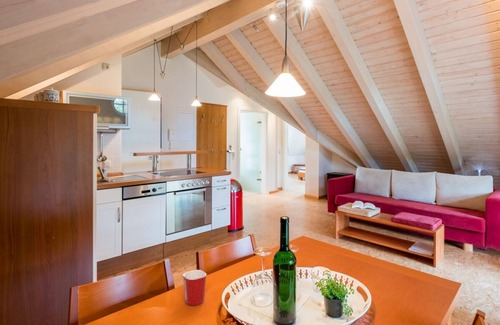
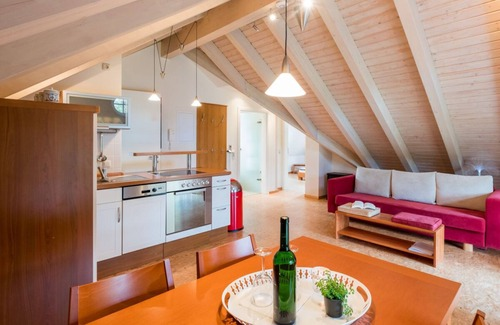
- mug (192, 285)
